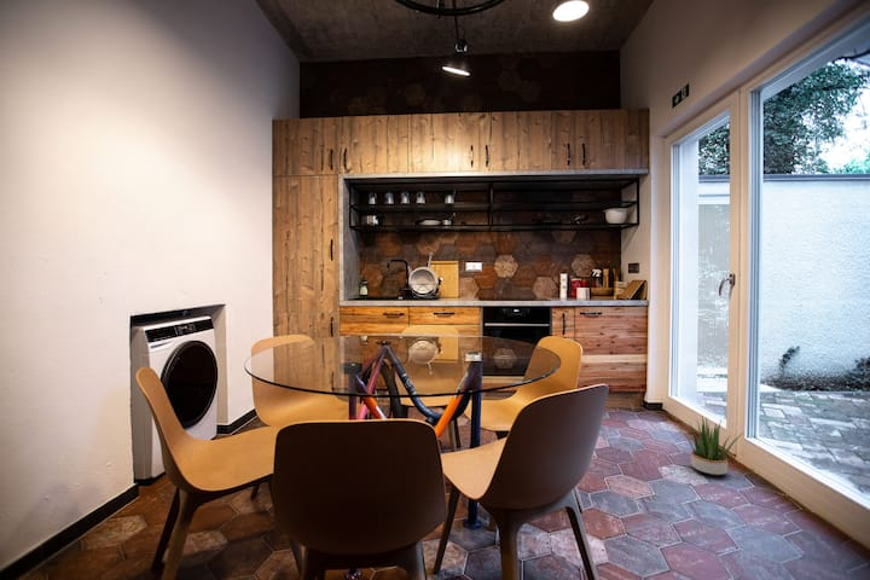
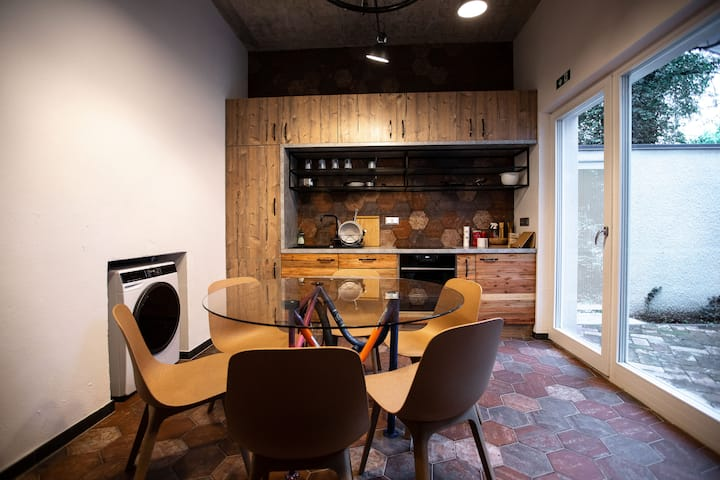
- potted plant (708, 445)
